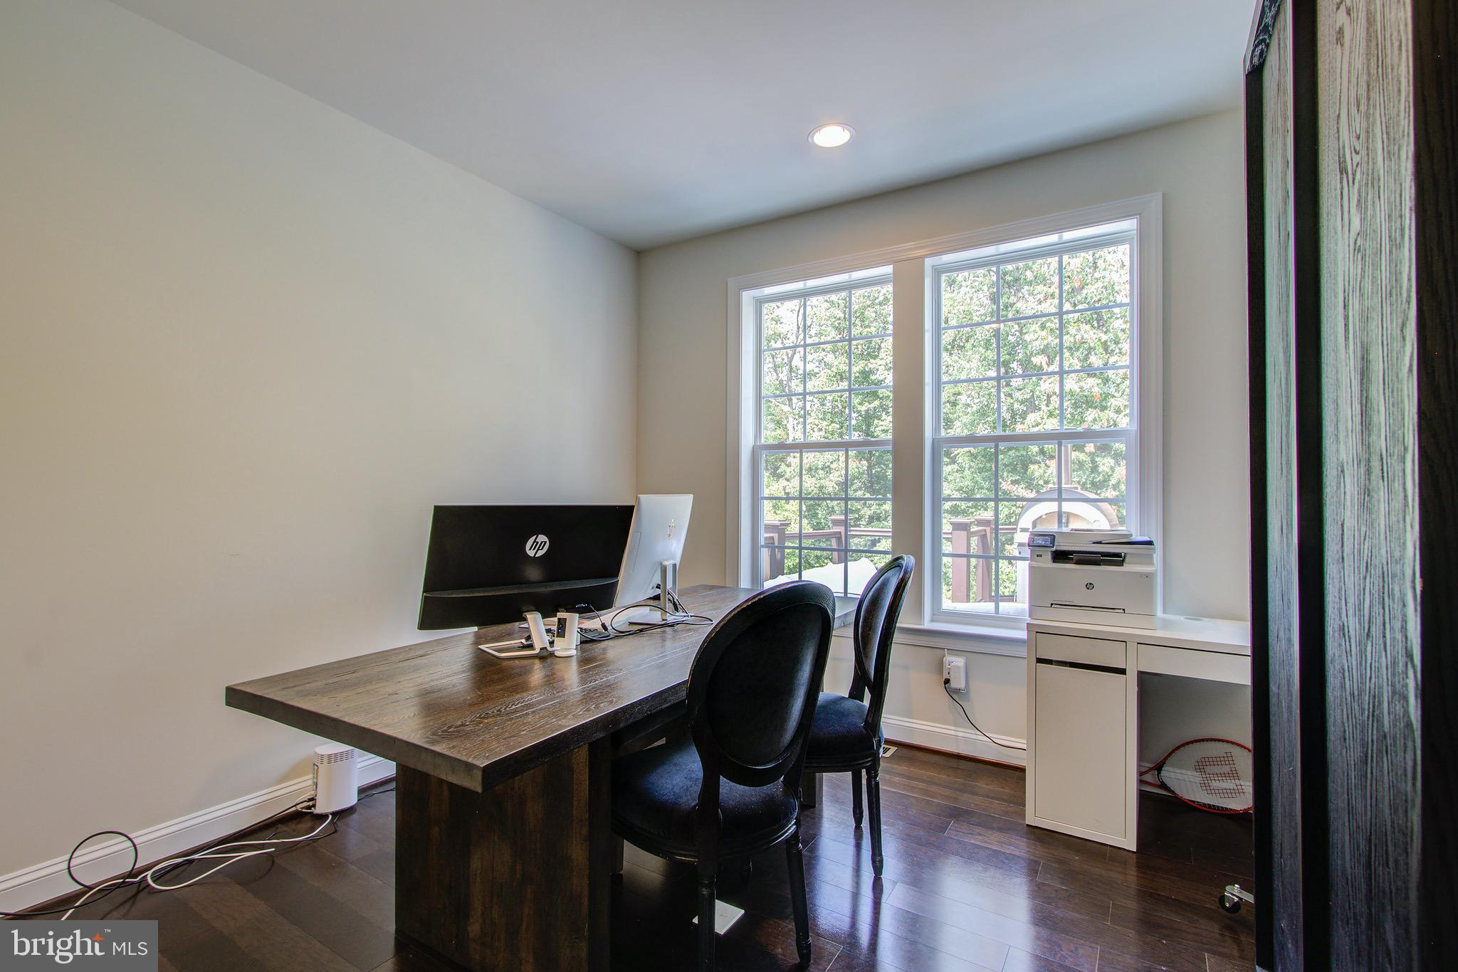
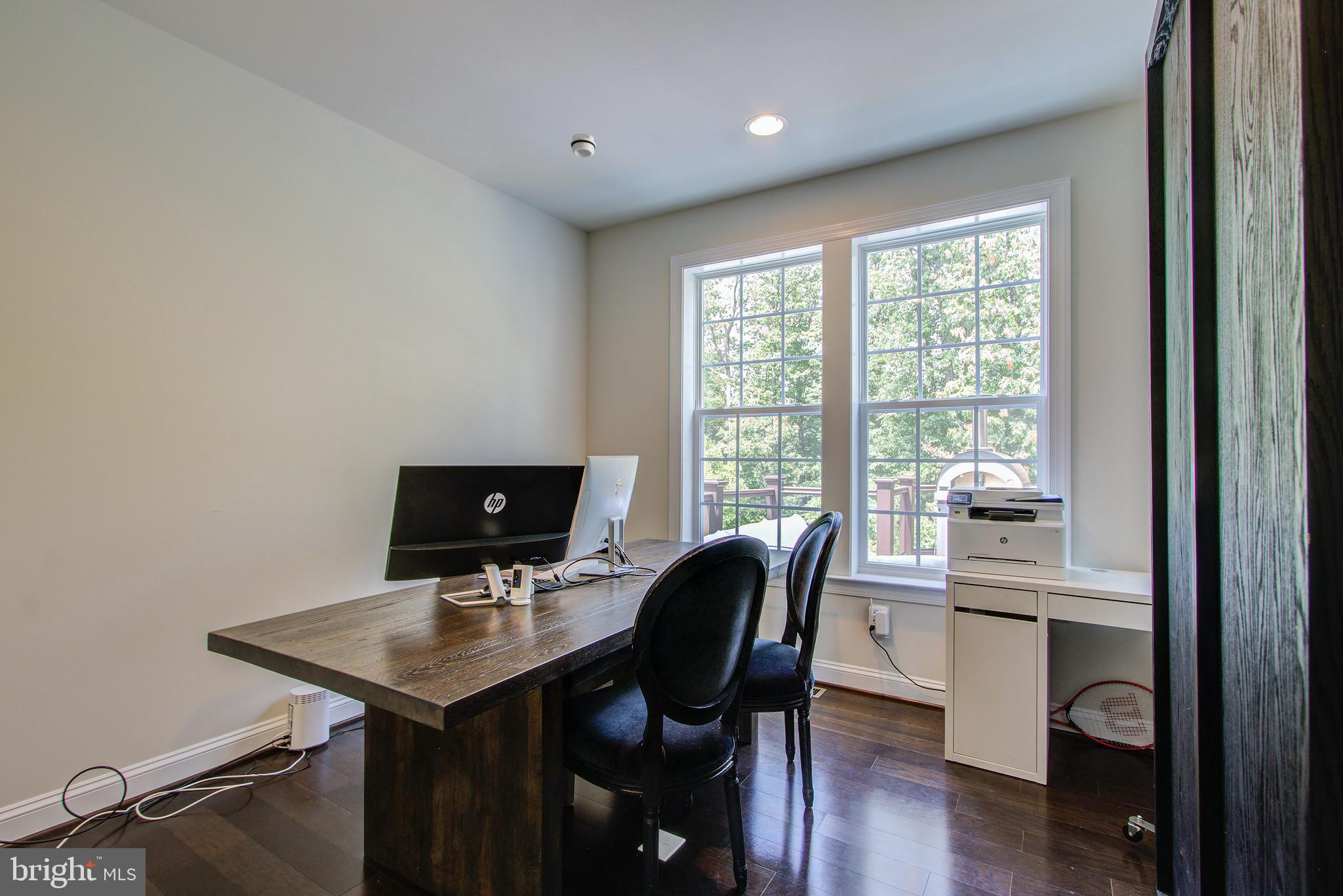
+ smoke detector (583, 146)
